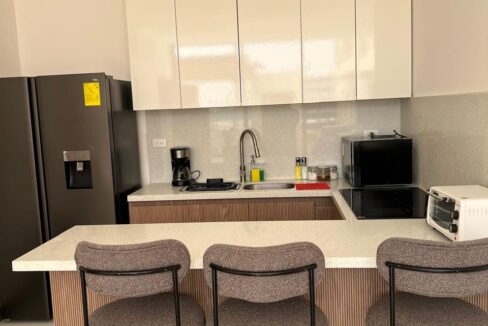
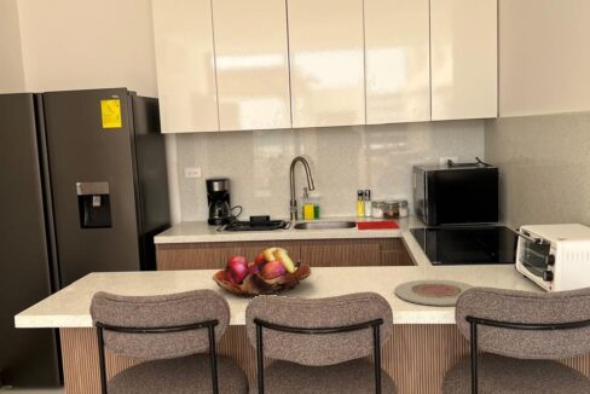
+ fruit basket (264, 270)
+ plate (436, 290)
